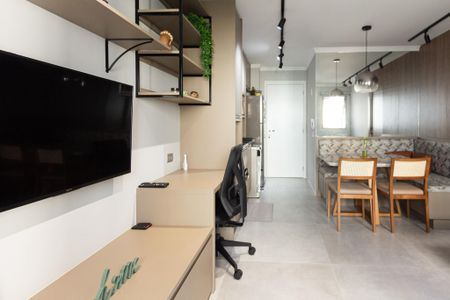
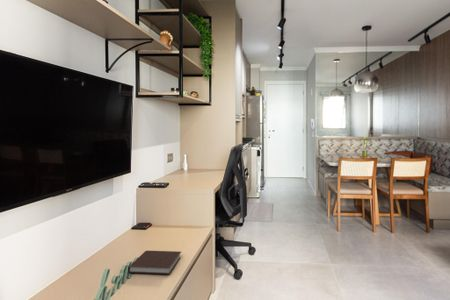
+ notebook (156, 261)
